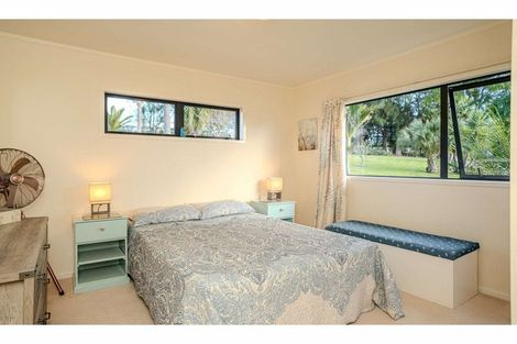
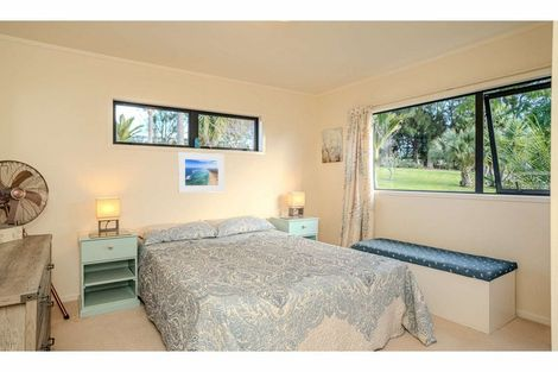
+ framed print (202, 172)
